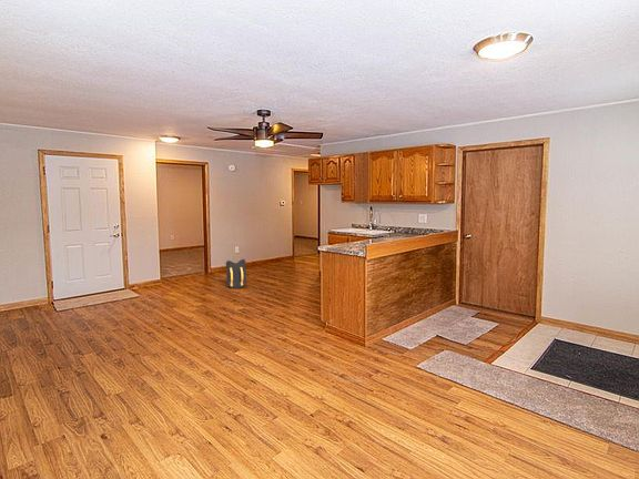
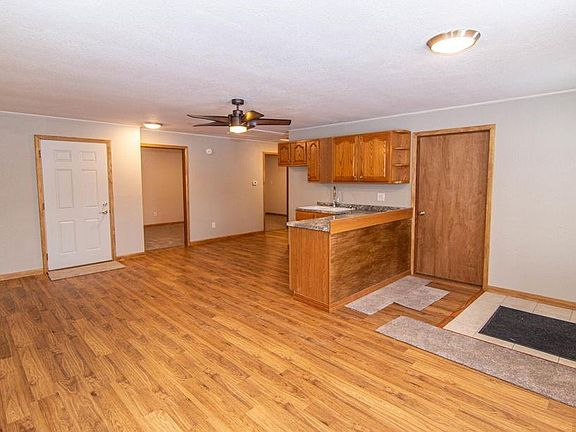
- backpack (236, 273)
